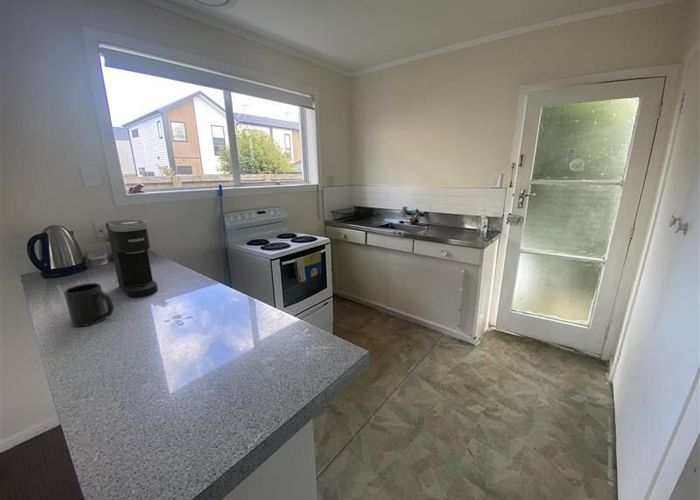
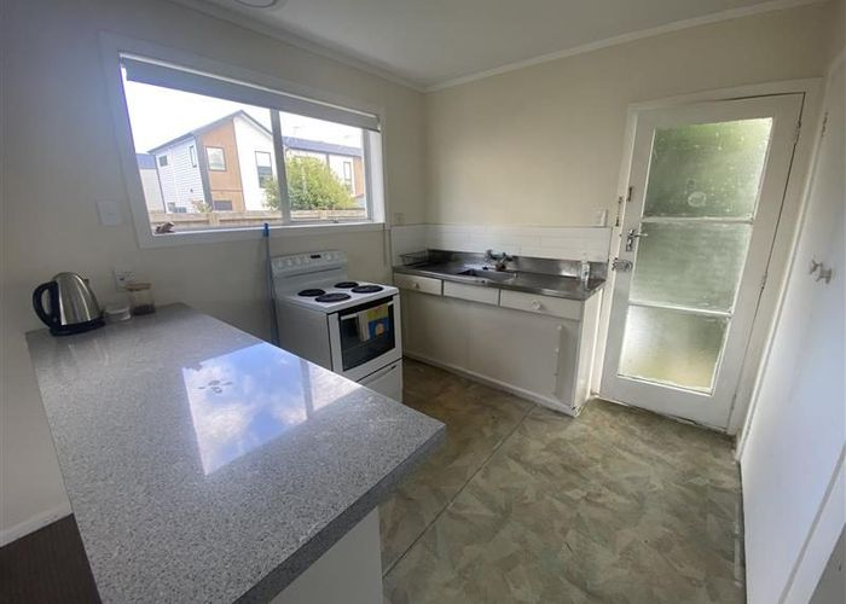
- coffee maker (132, 255)
- mug (91, 304)
